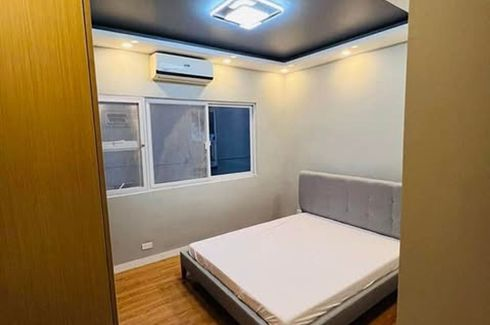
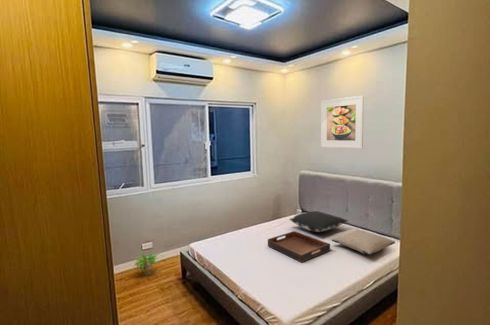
+ pillow (362, 241)
+ pillow (318, 220)
+ serving tray (297, 244)
+ potted plant (145, 262)
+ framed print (340, 123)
